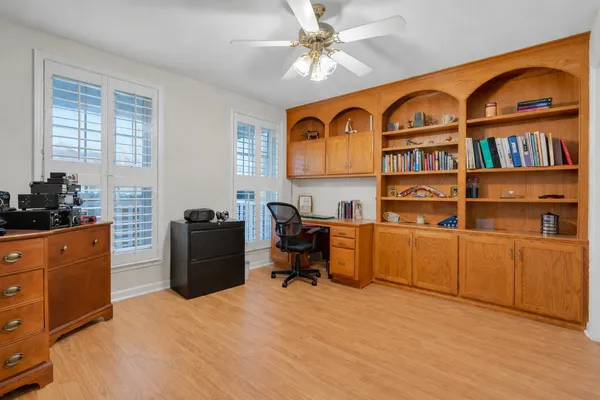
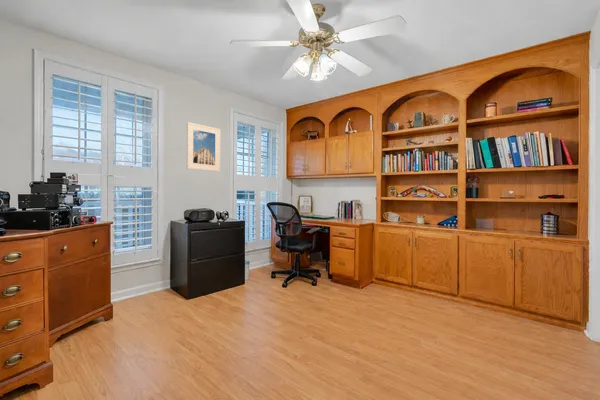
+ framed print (204, 148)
